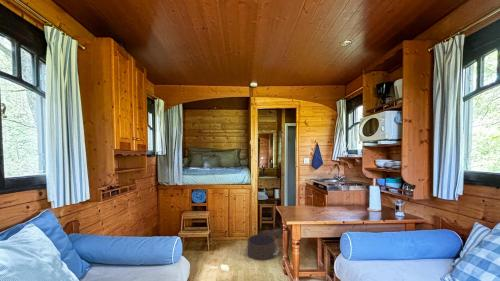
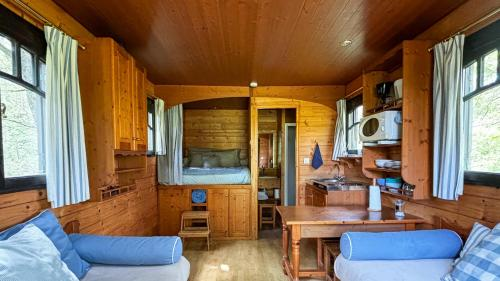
- pouf (262, 246)
